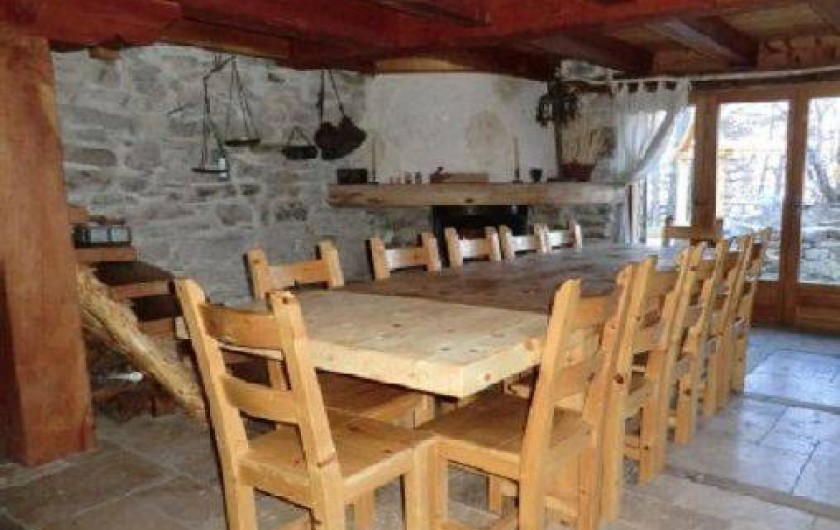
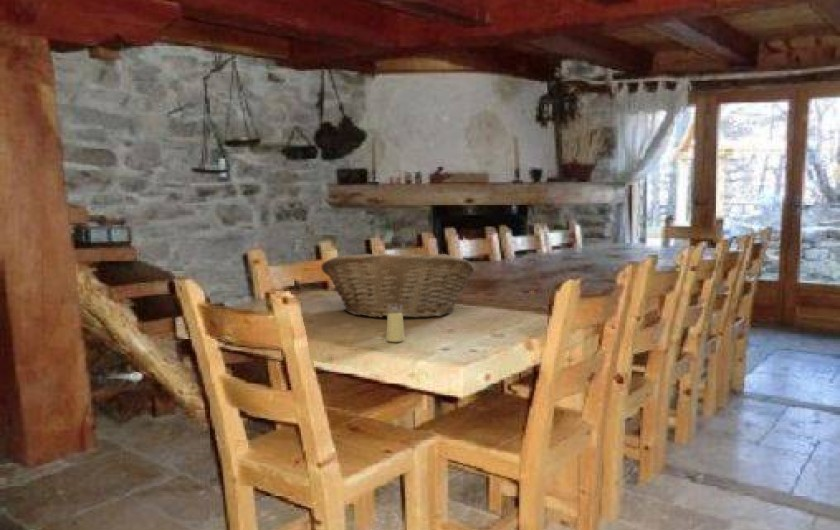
+ saltshaker (395, 322)
+ fruit basket (397, 280)
